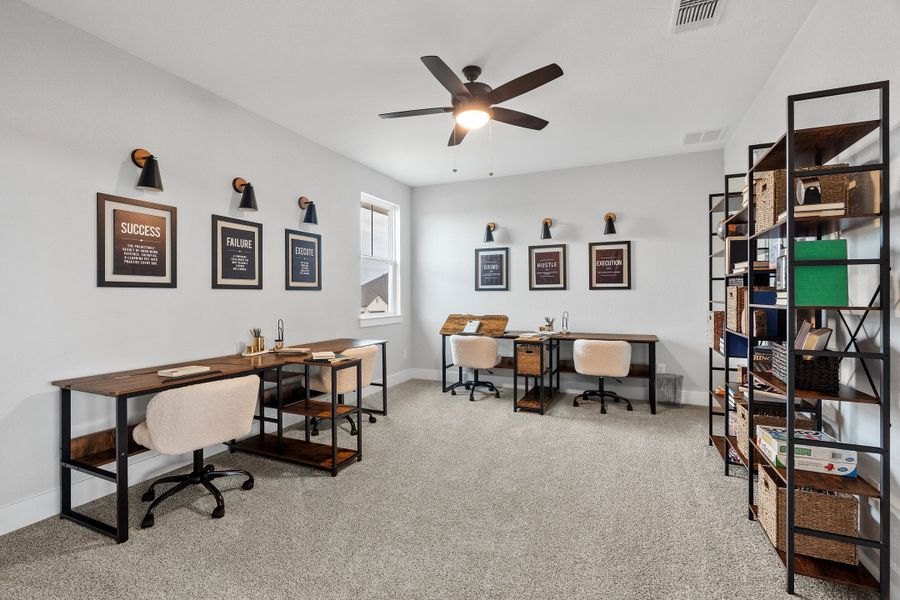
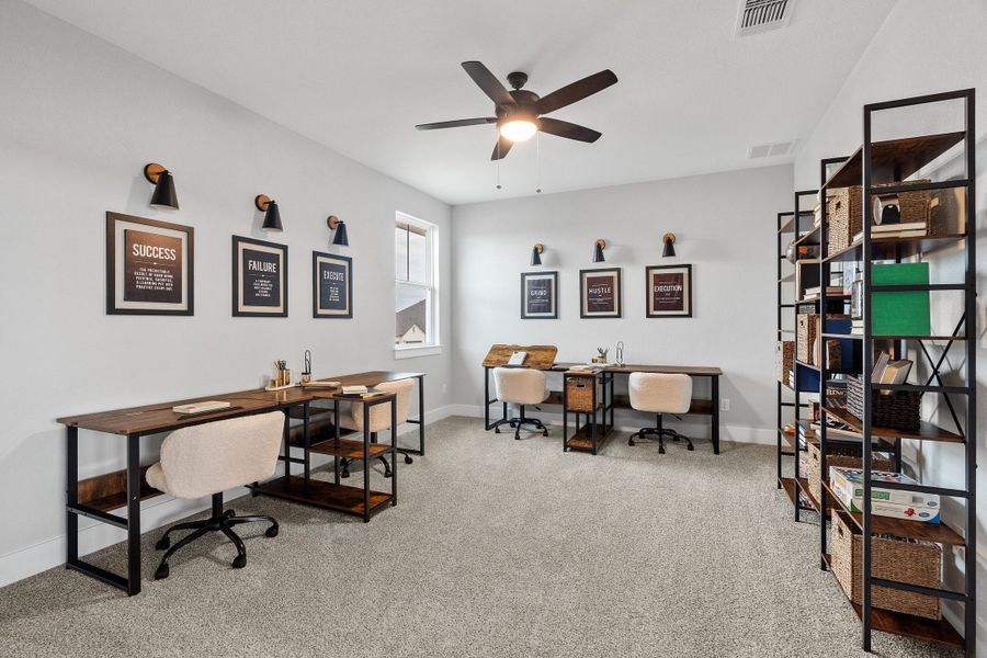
- waste bin (668, 390)
